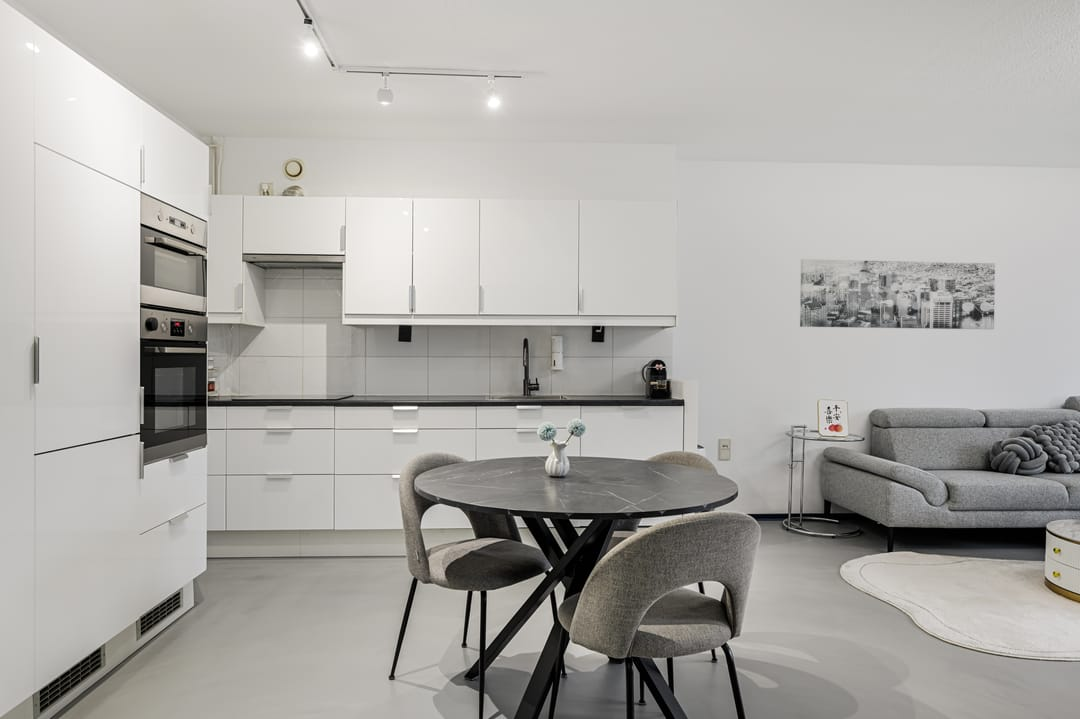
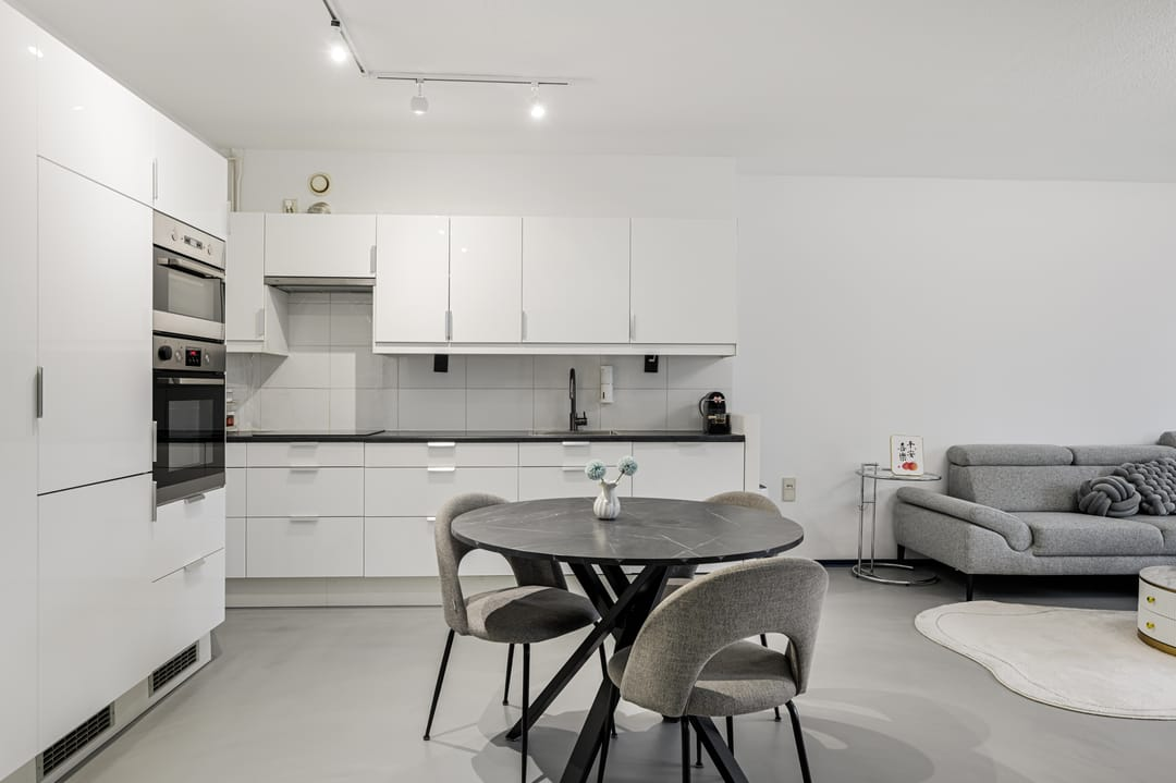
- wall art (898, 294)
